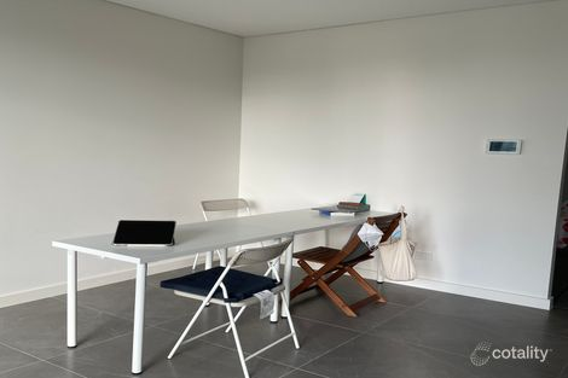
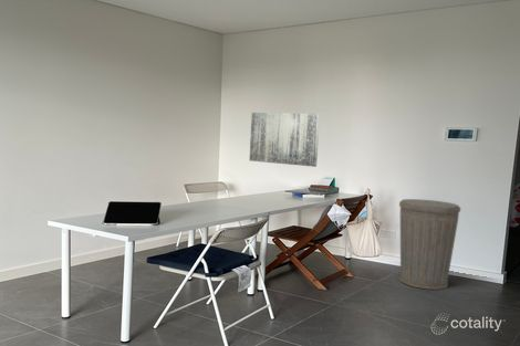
+ trash can (426, 242)
+ wall art (282, 138)
